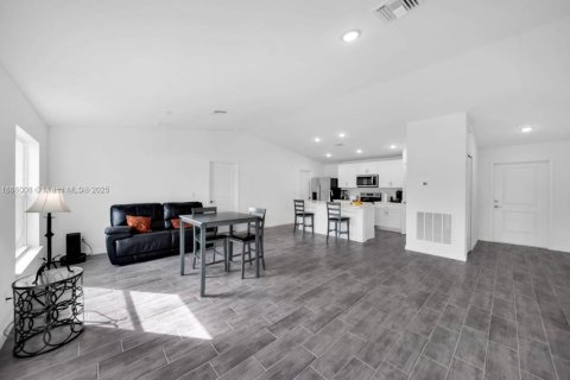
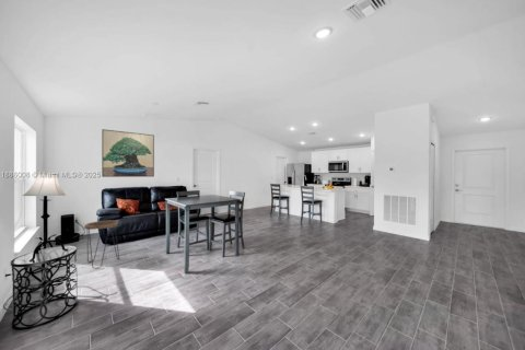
+ side table (105, 243)
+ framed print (129, 154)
